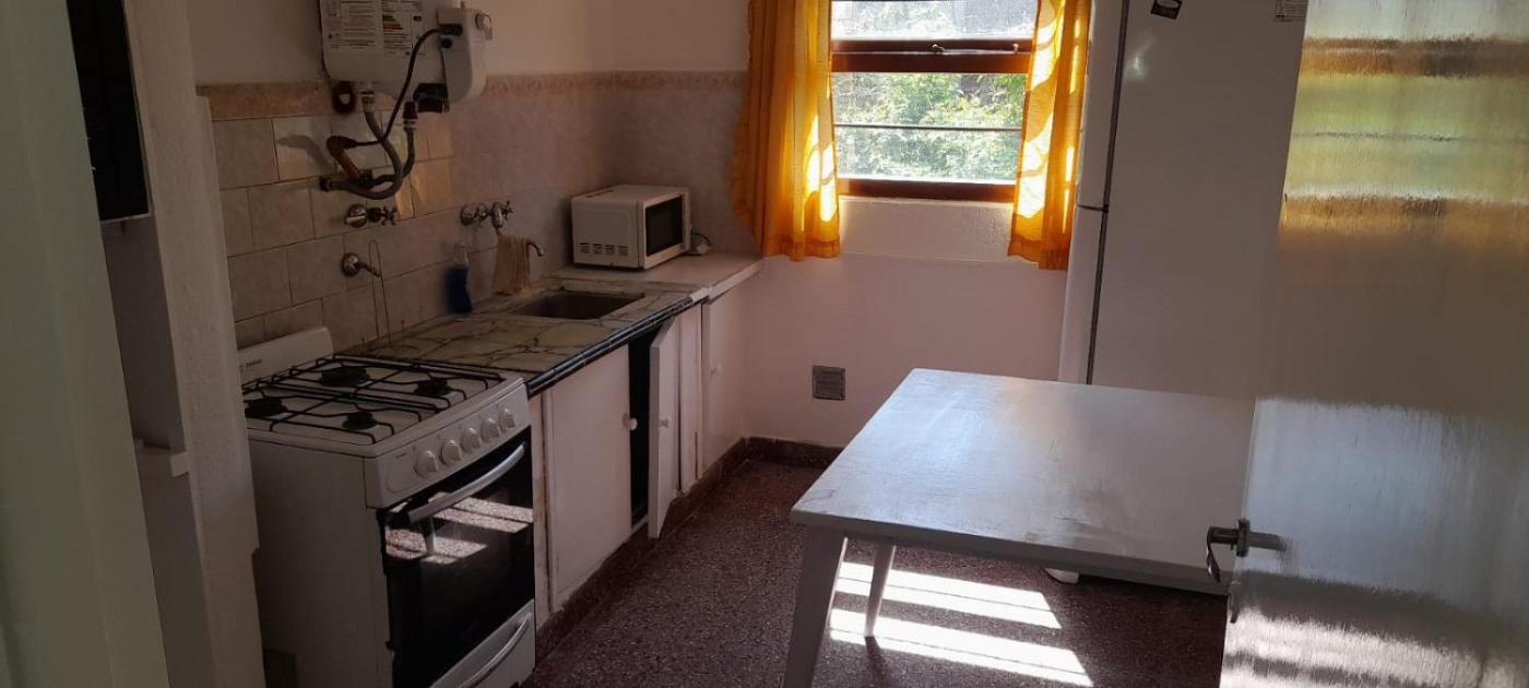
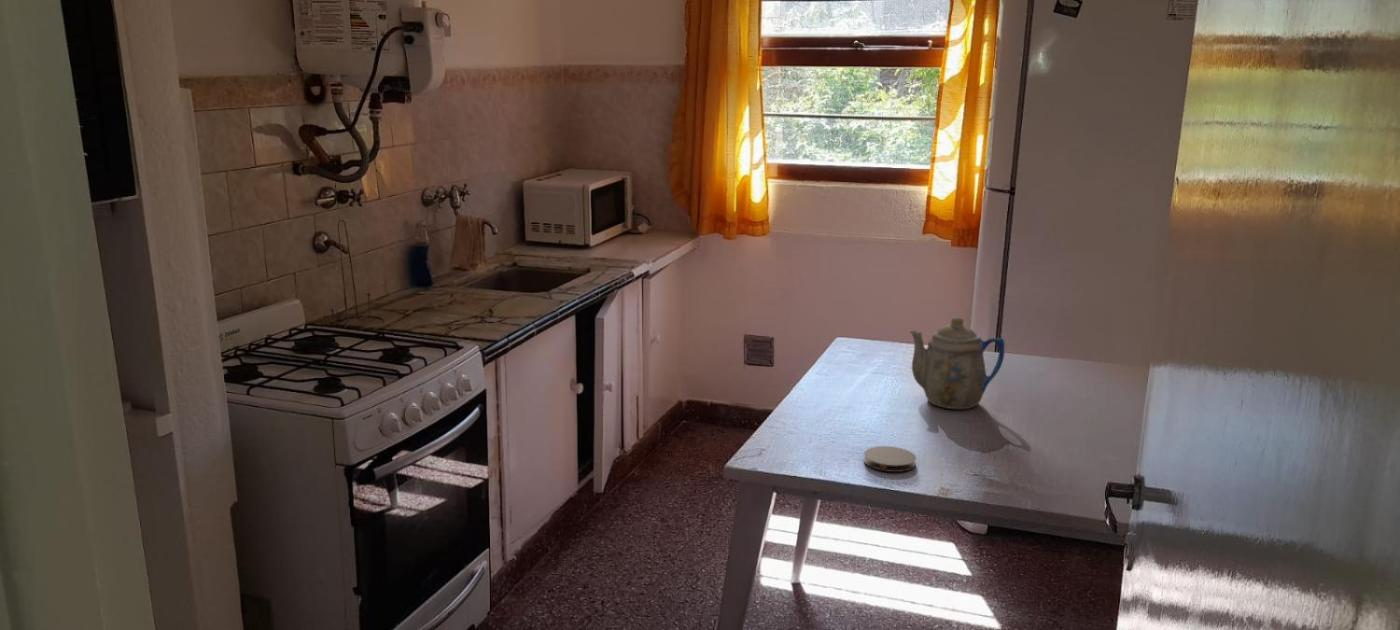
+ teapot (954, 360)
+ coaster (889, 458)
